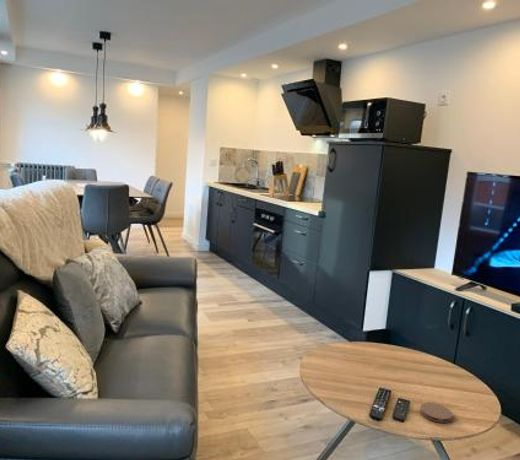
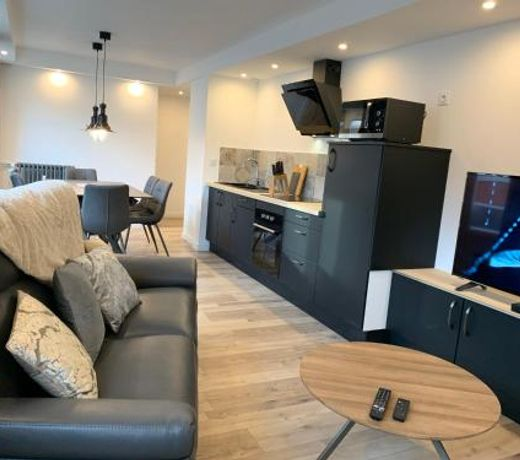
- coaster (435, 412)
